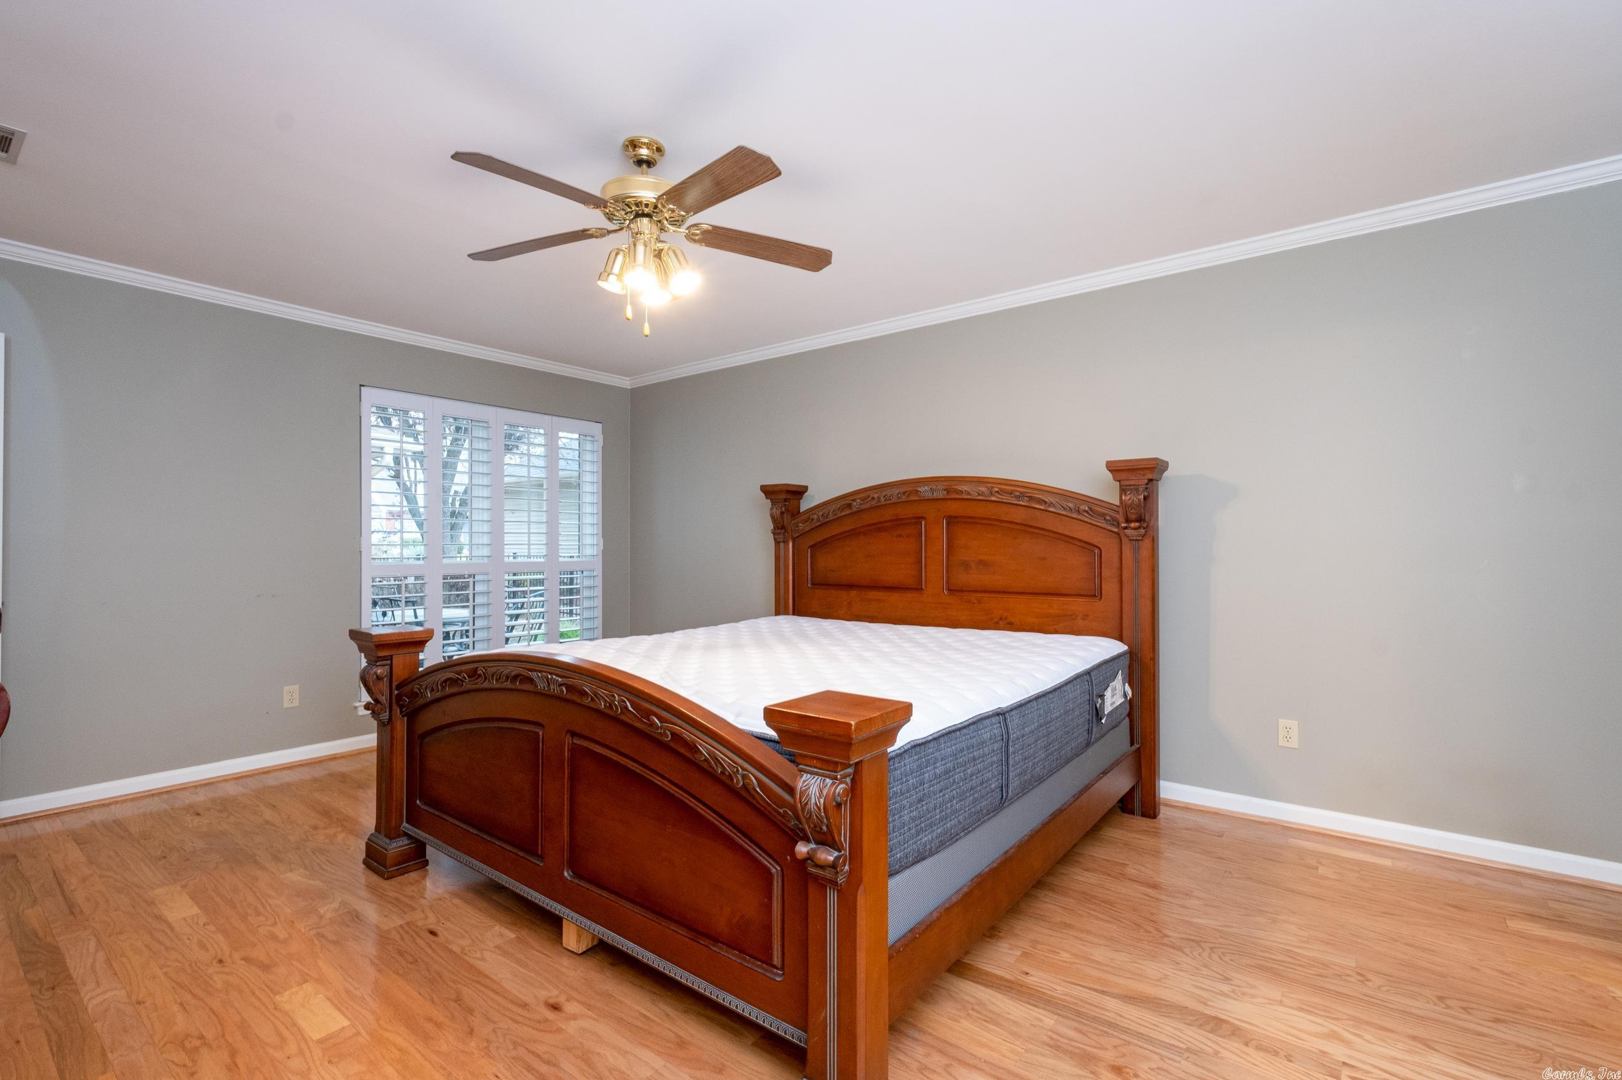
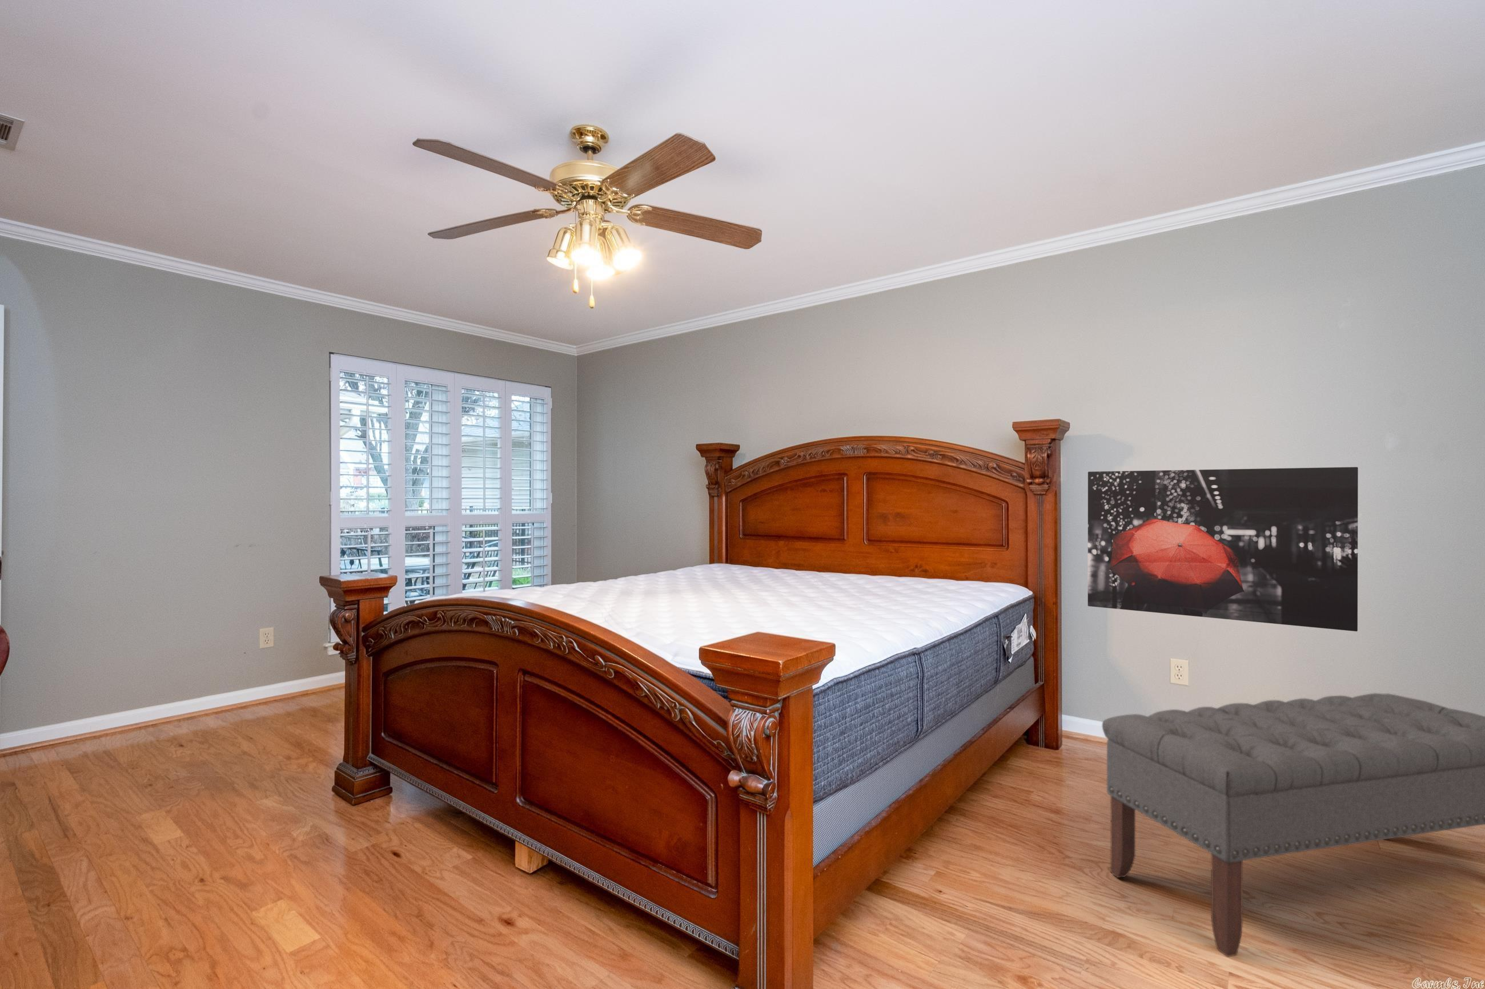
+ wall art (1209, 543)
+ bench (1314, 801)
